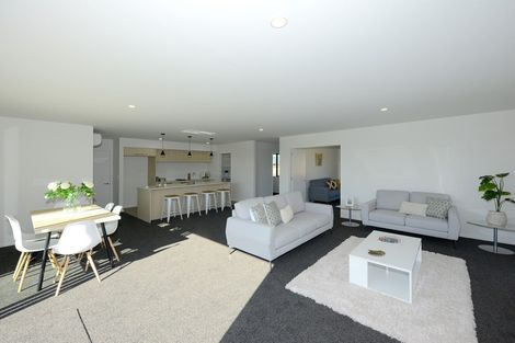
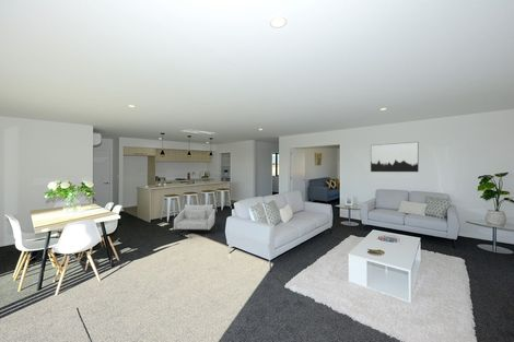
+ wall art (393, 157)
+ armchair (194, 220)
